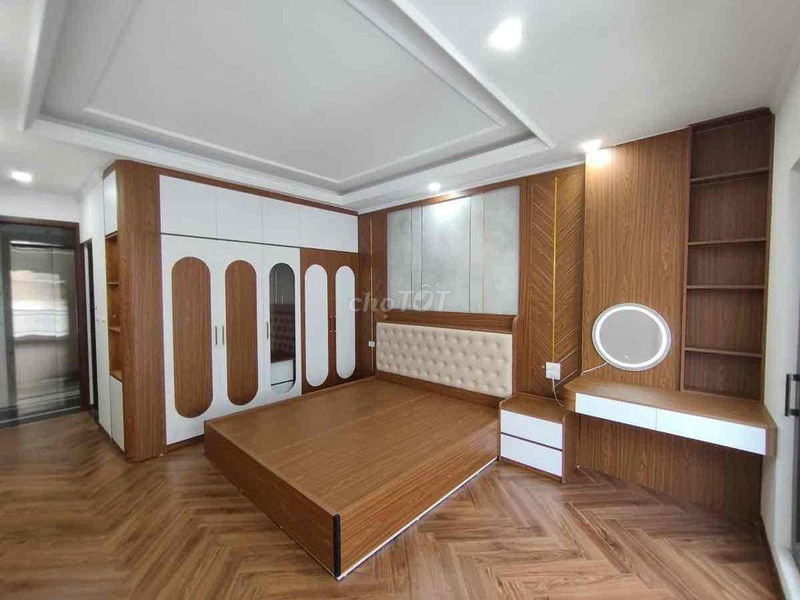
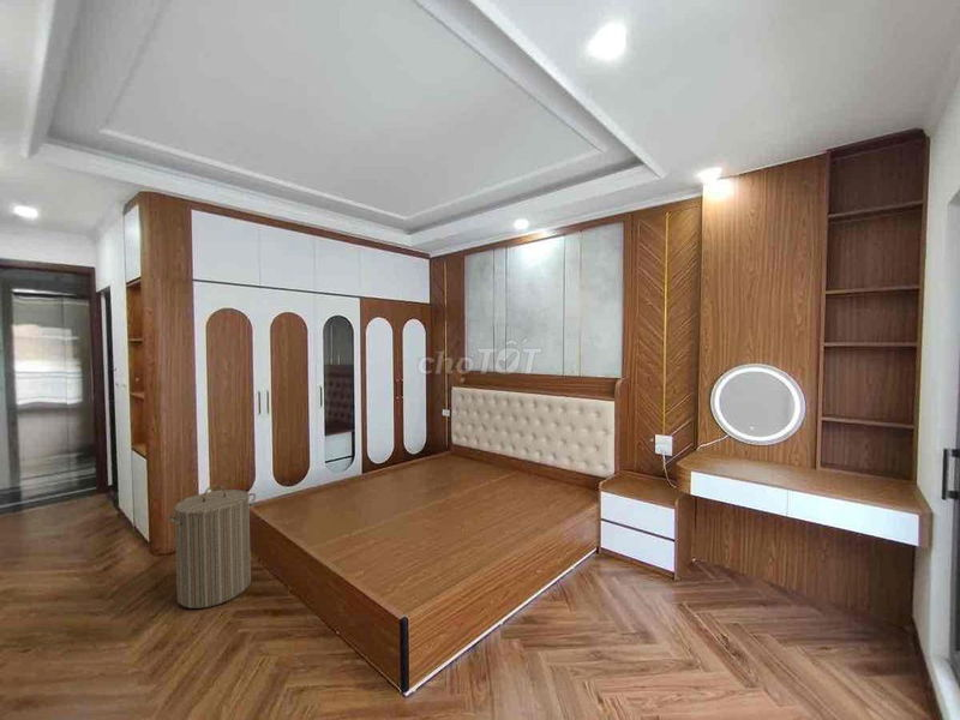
+ laundry hamper (214, 538)
